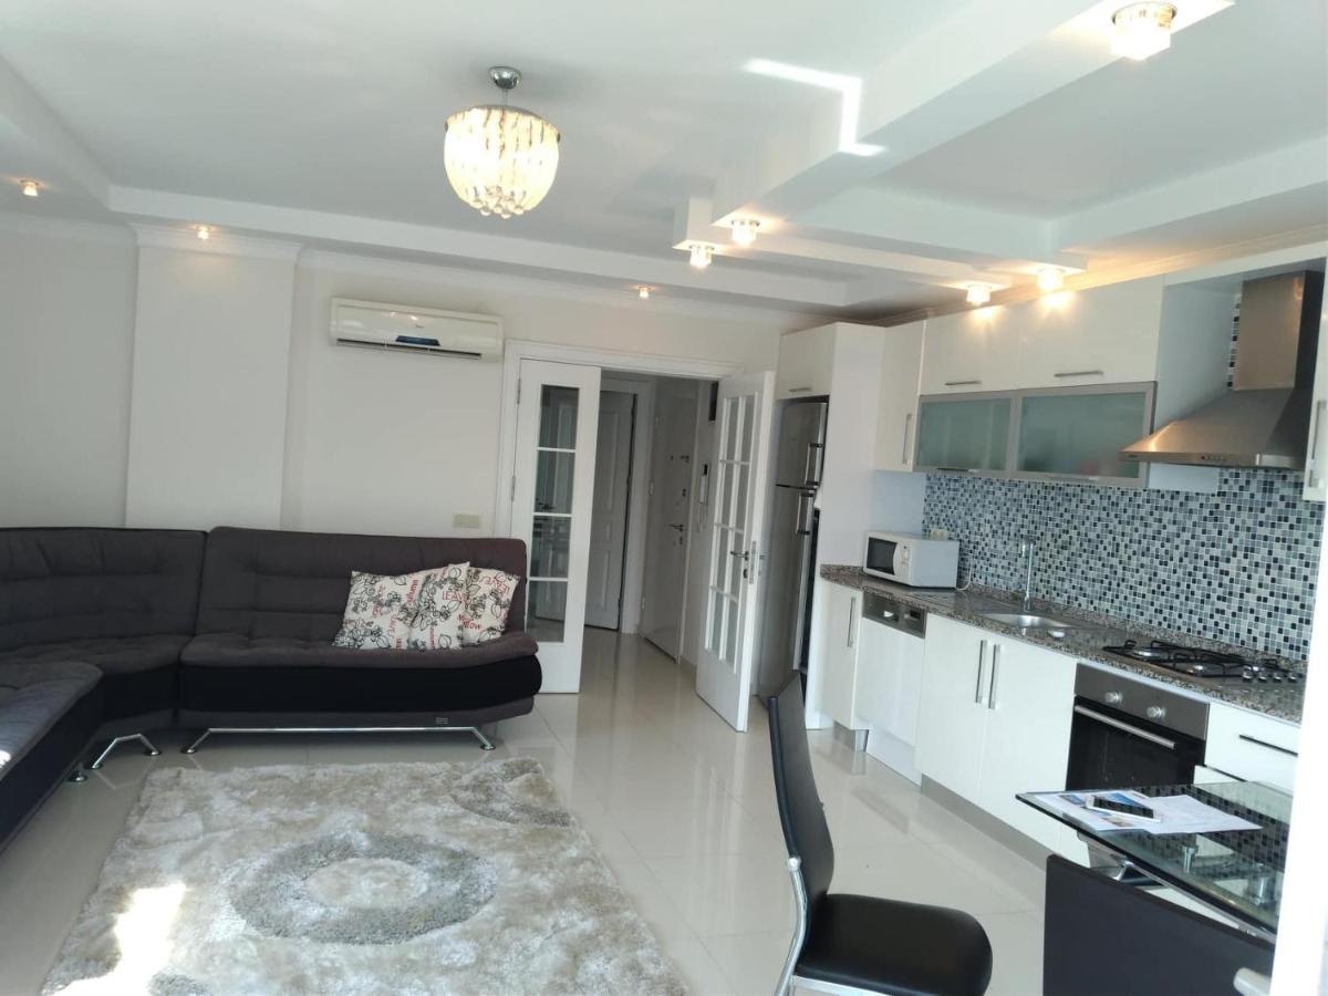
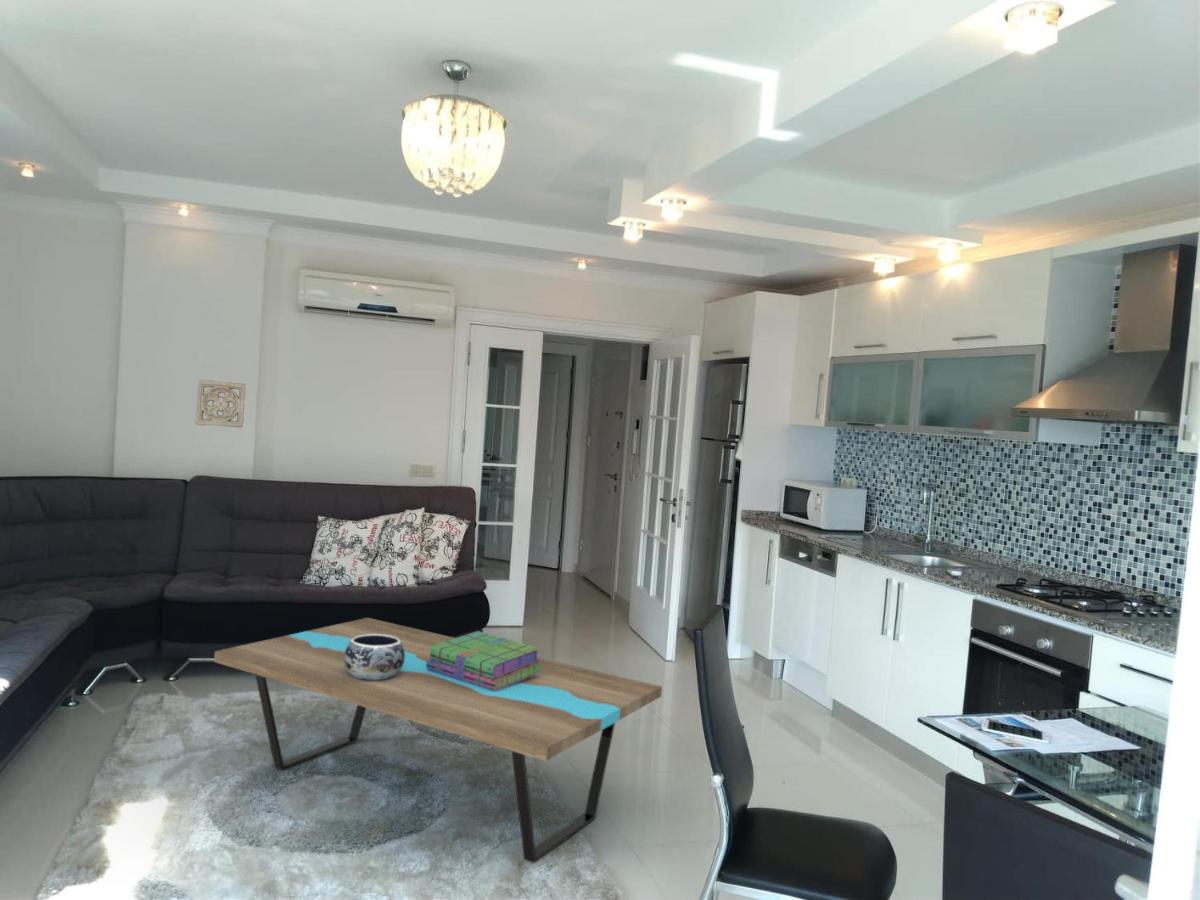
+ stack of books (485, 660)
+ decorative bowl (374, 656)
+ coffee table (434, 727)
+ wall ornament (220, 405)
